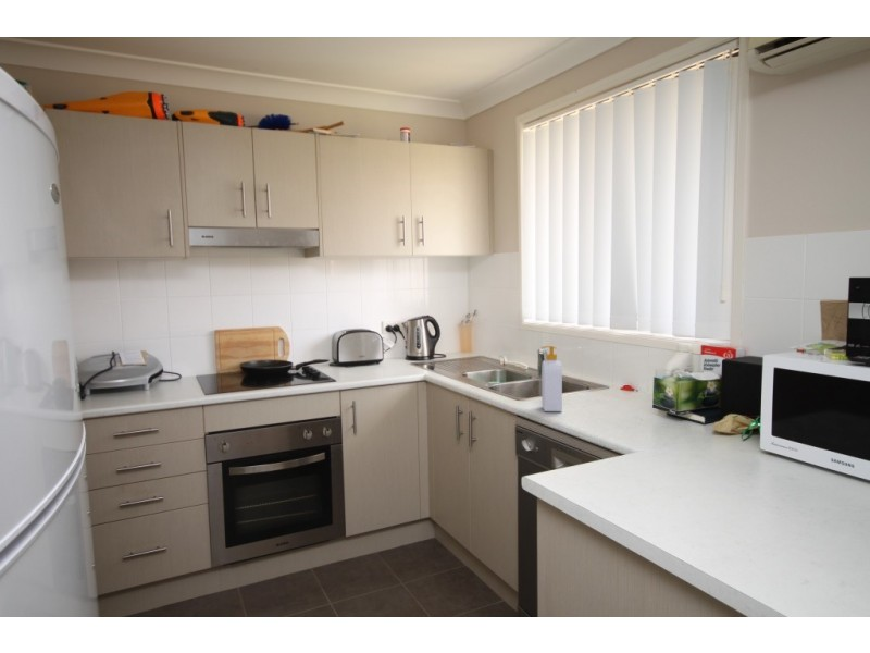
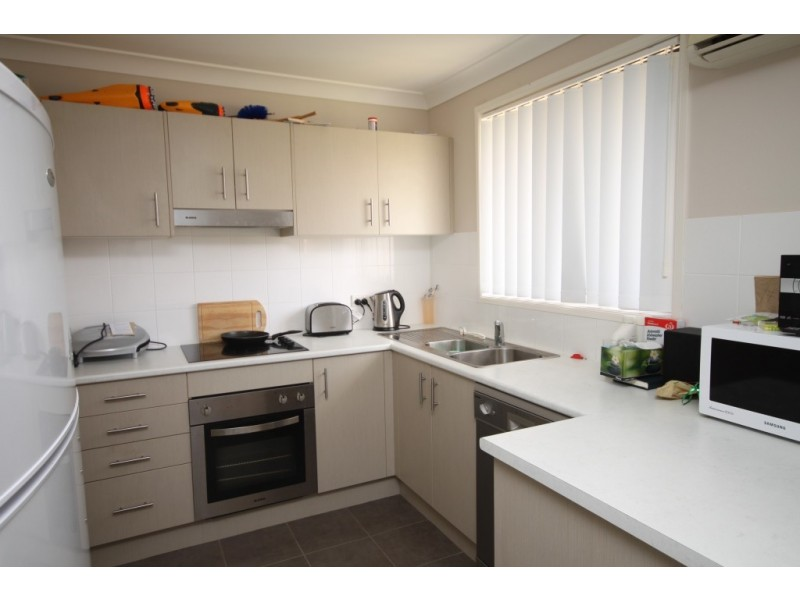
- soap bottle (550, 378)
